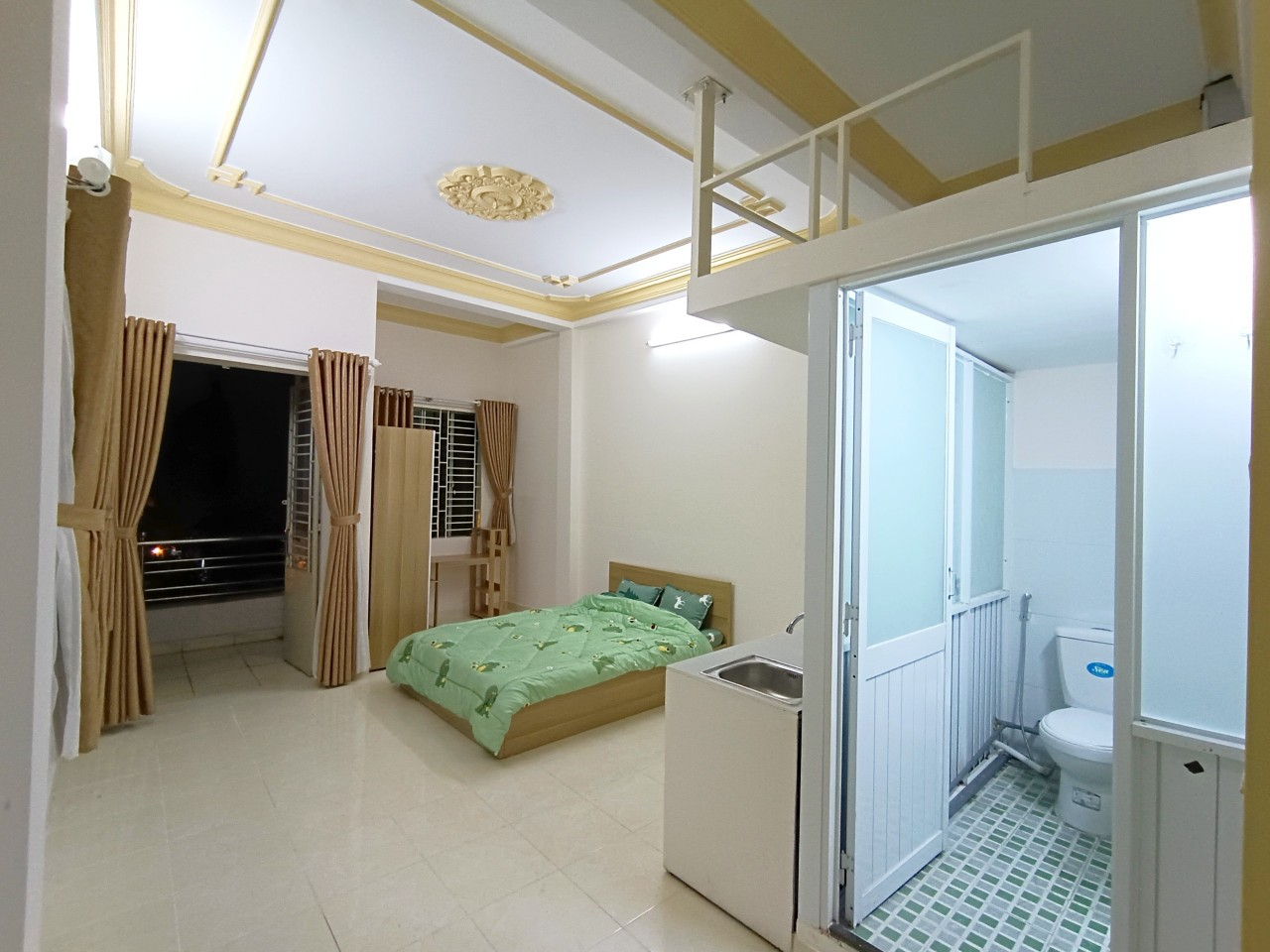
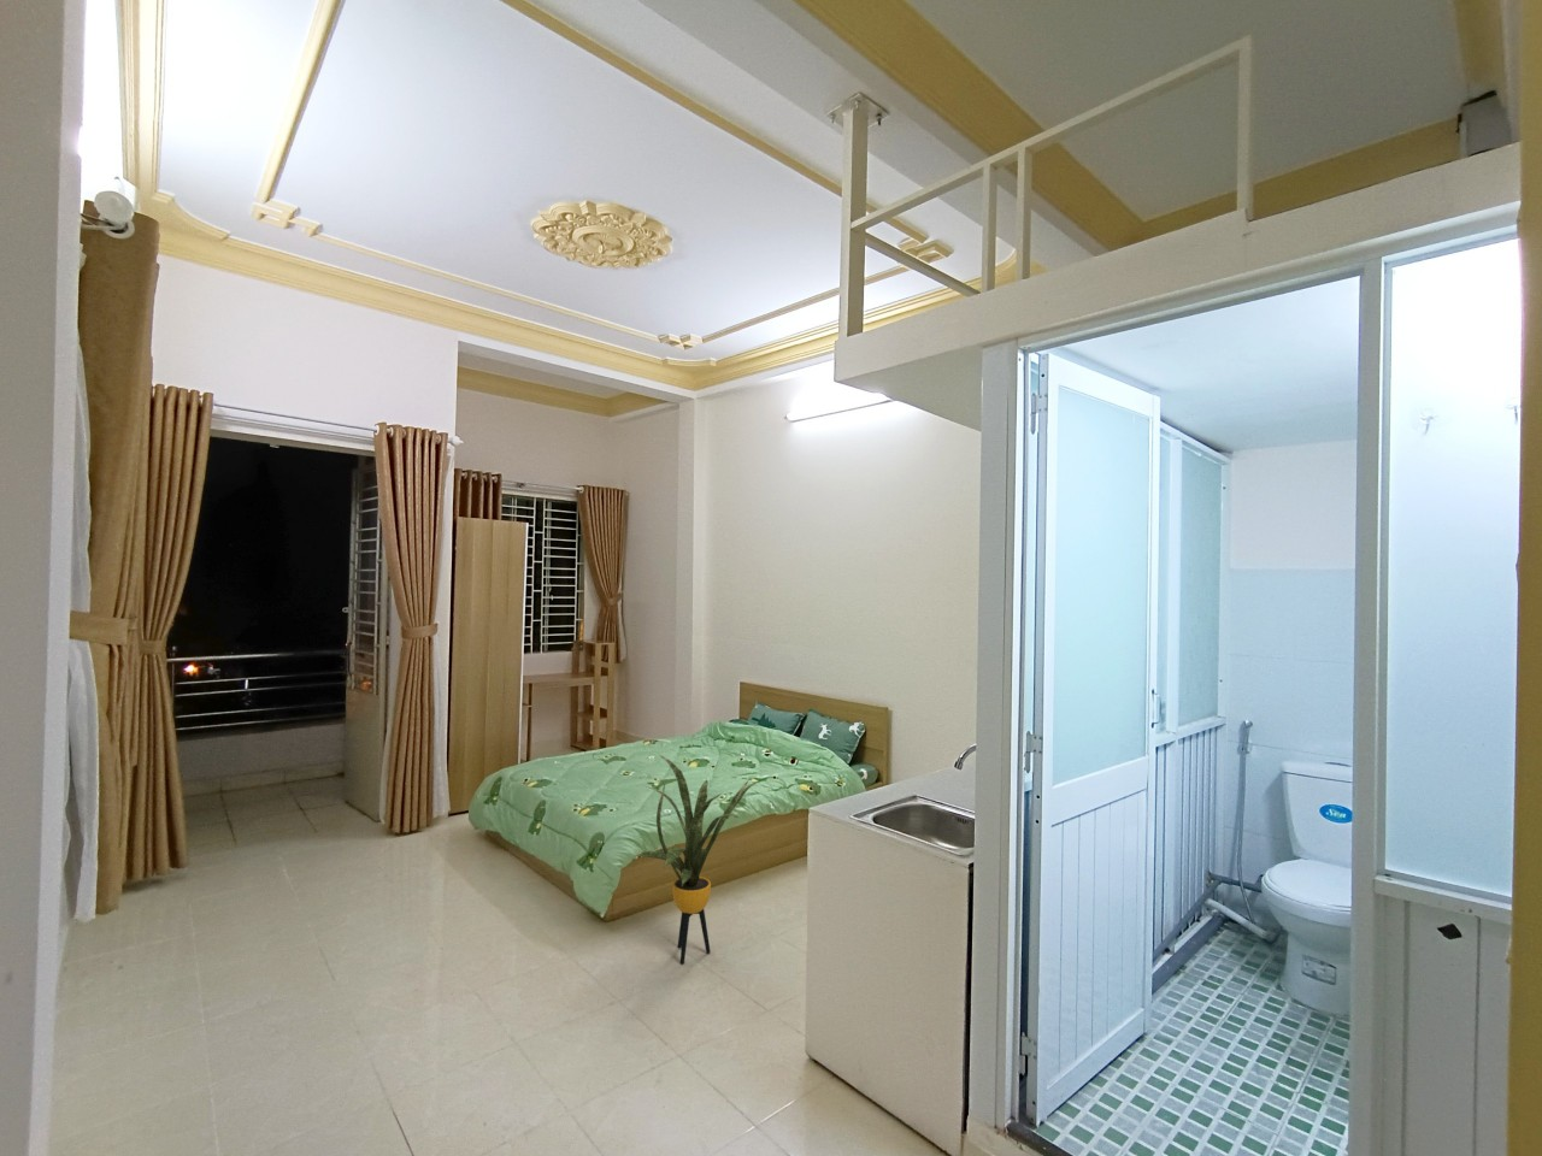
+ house plant (695, 857)
